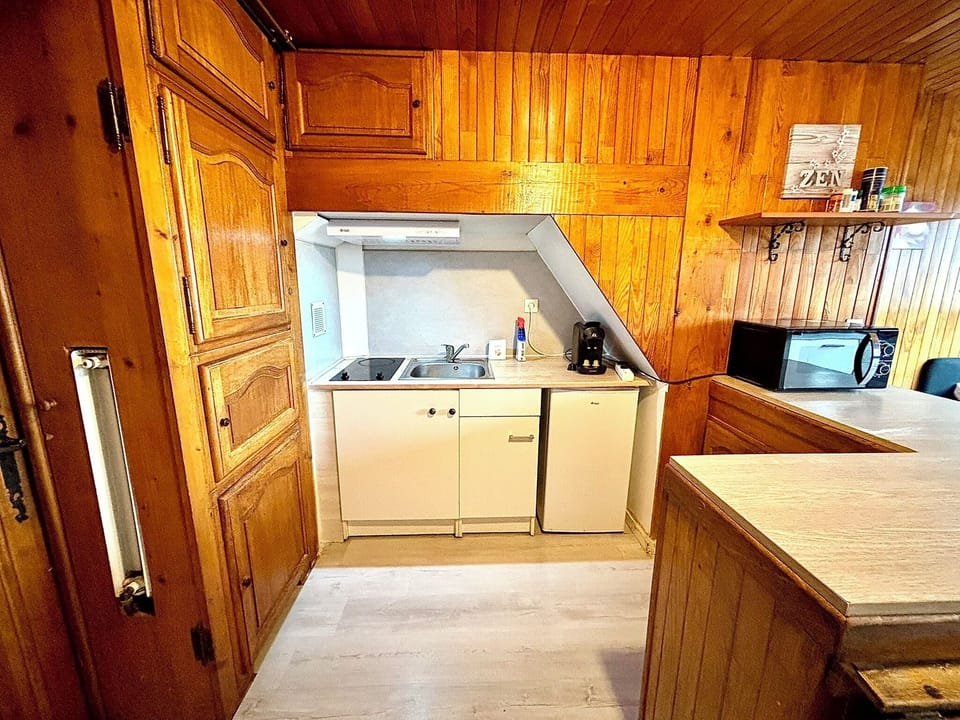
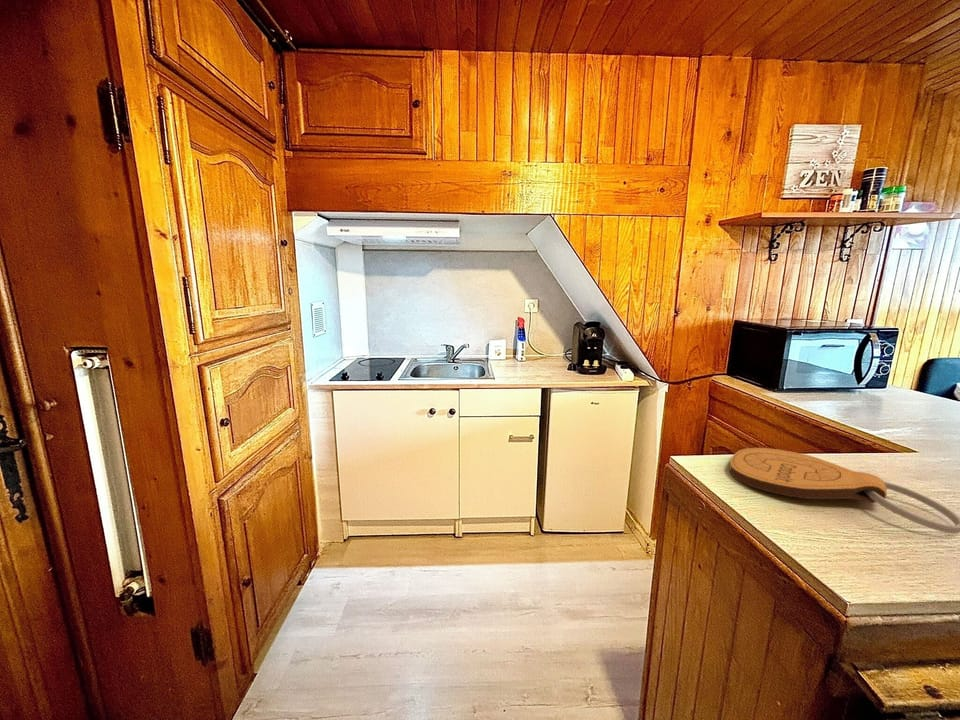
+ key chain (831, 480)
